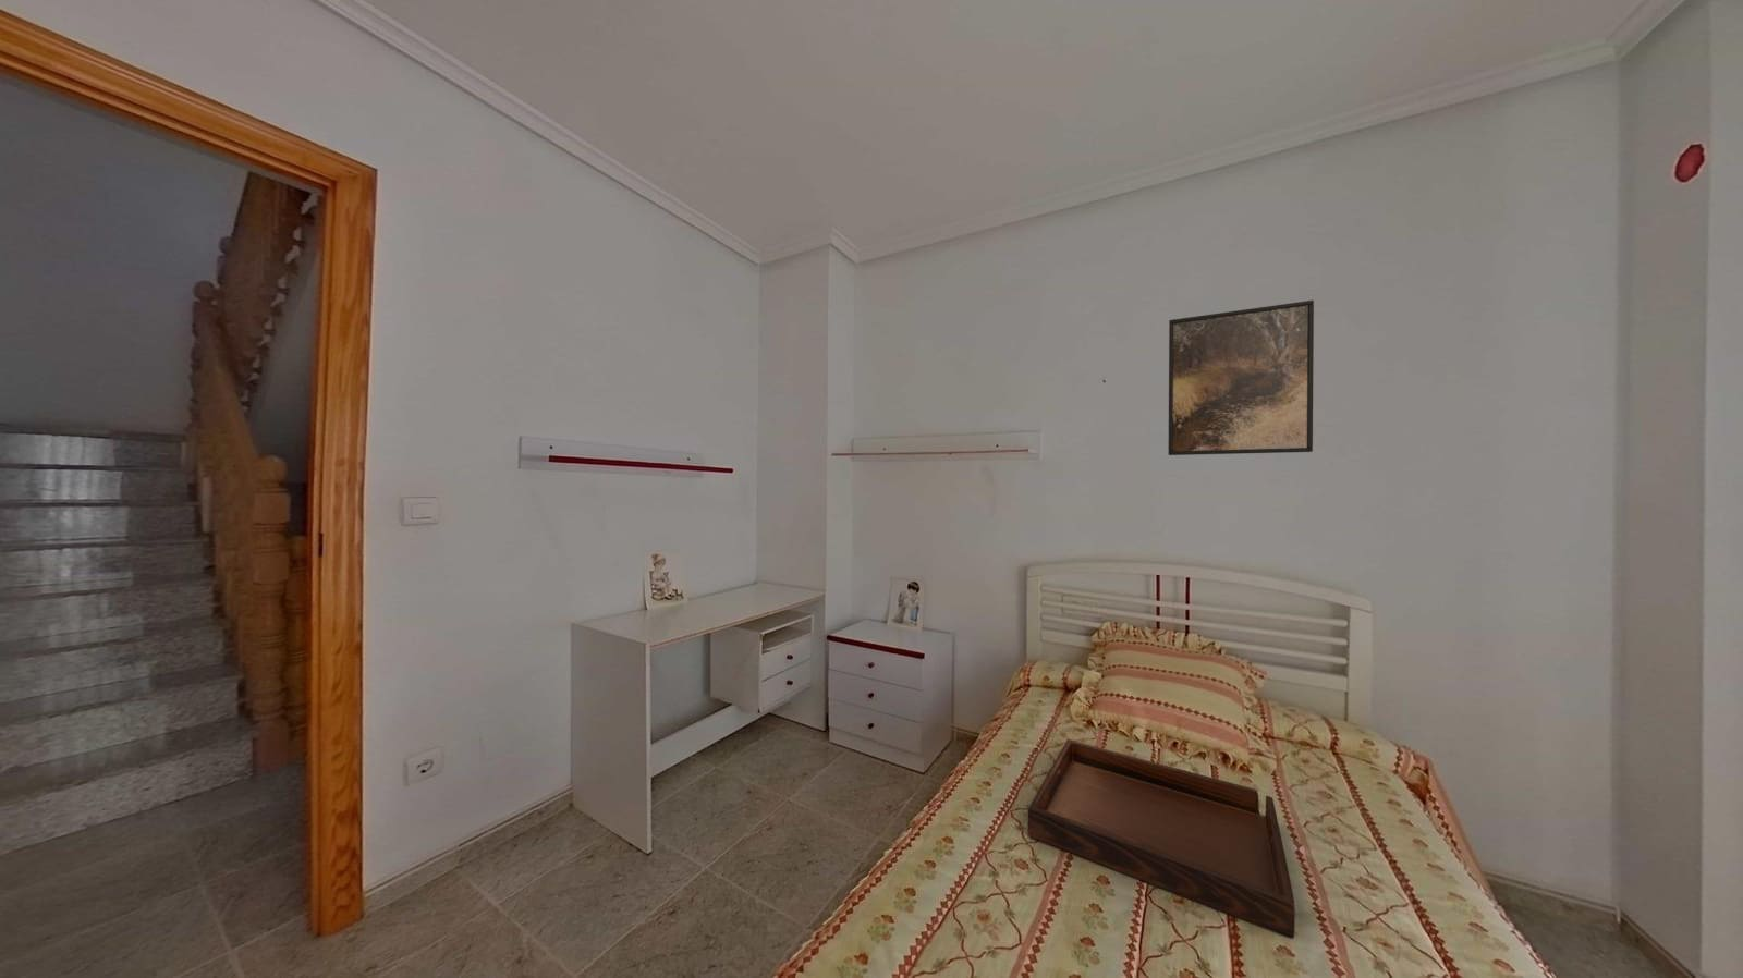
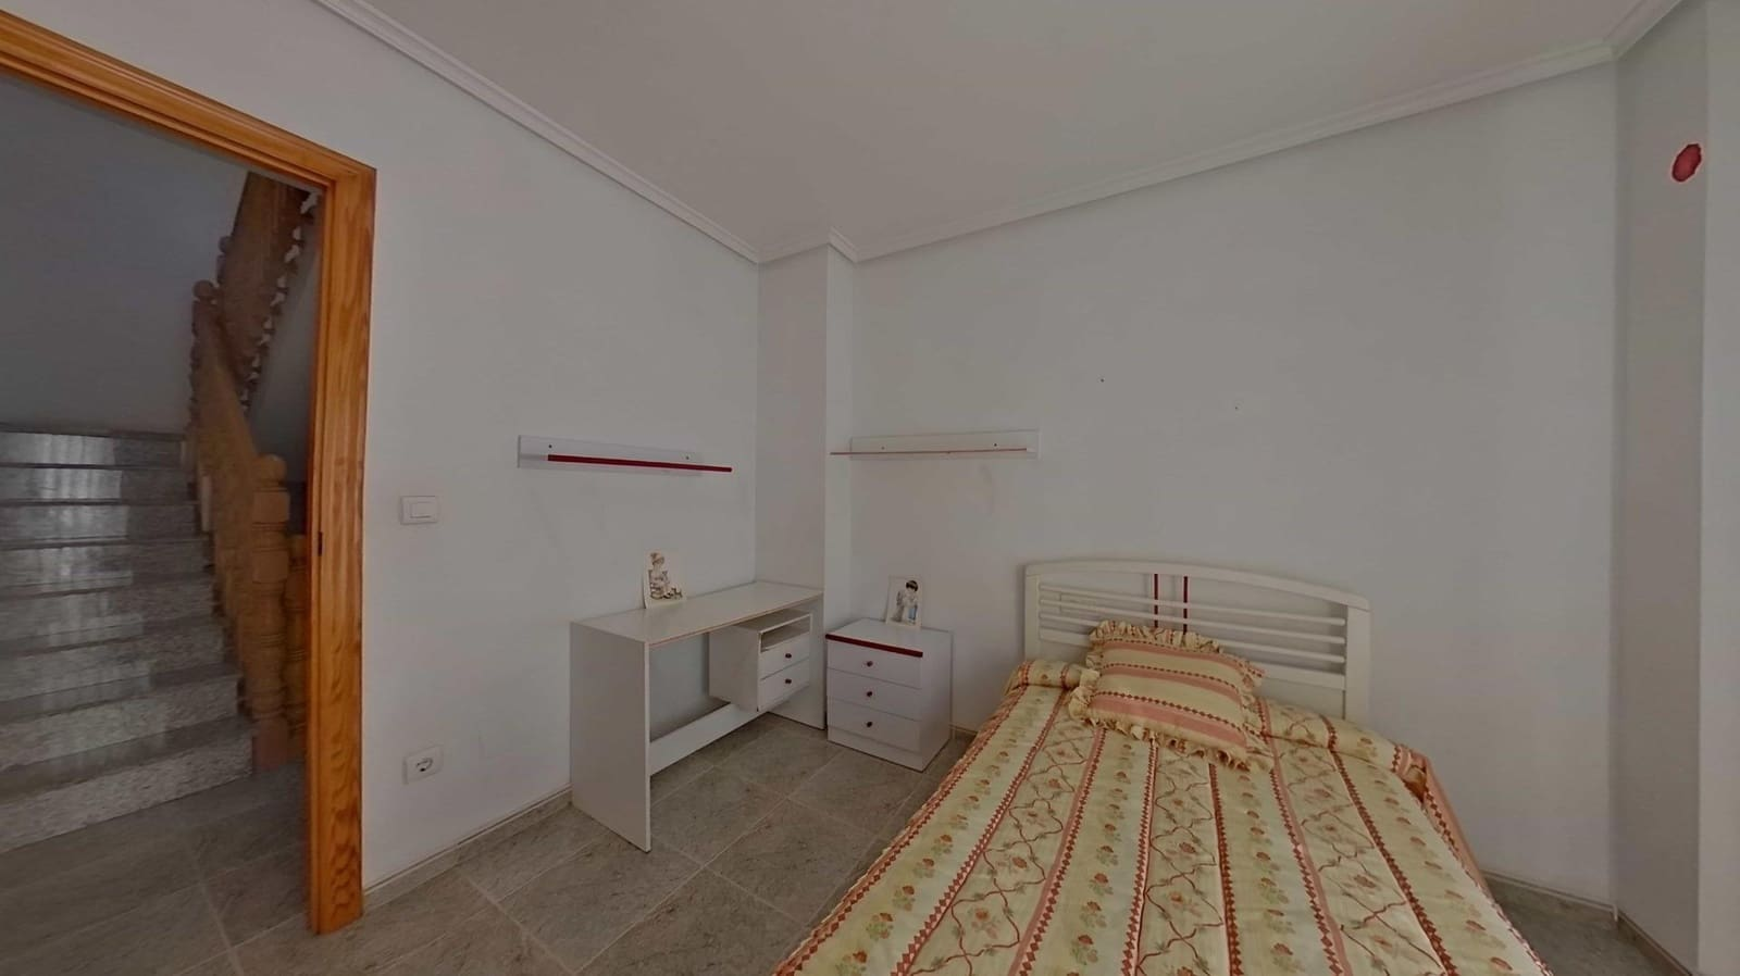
- serving tray (1153, 814)
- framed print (1237, 382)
